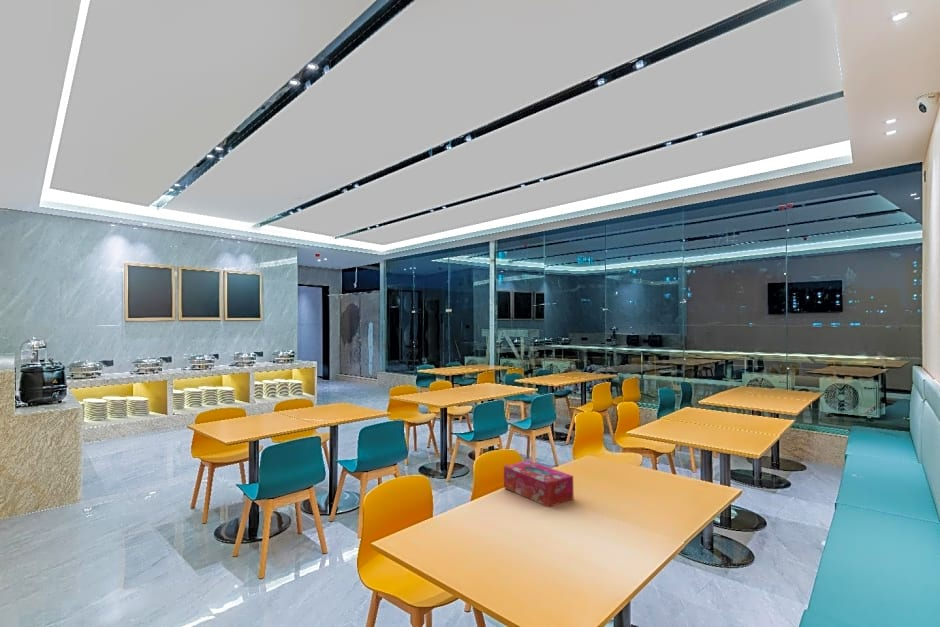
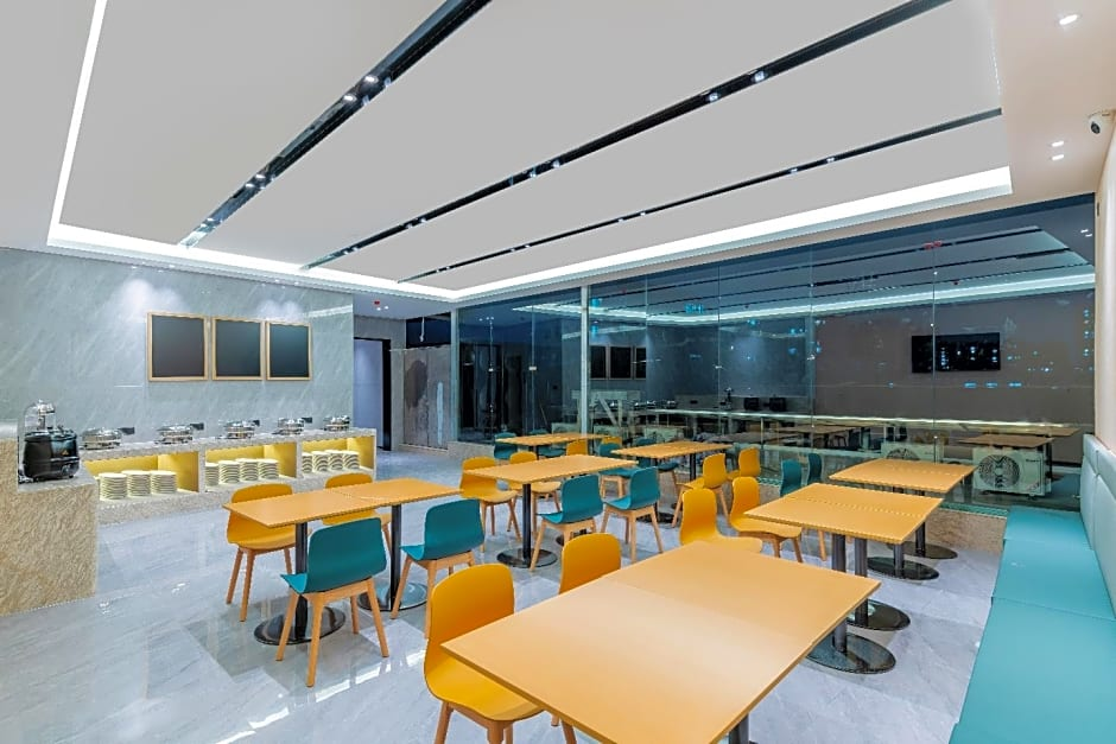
- tissue box (537, 482)
